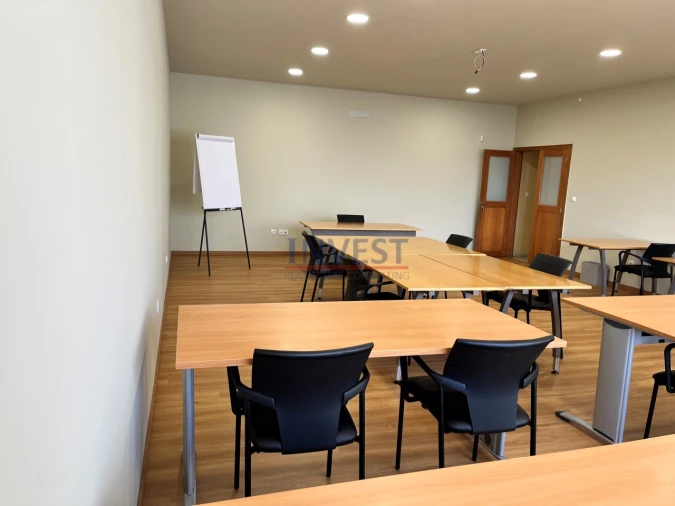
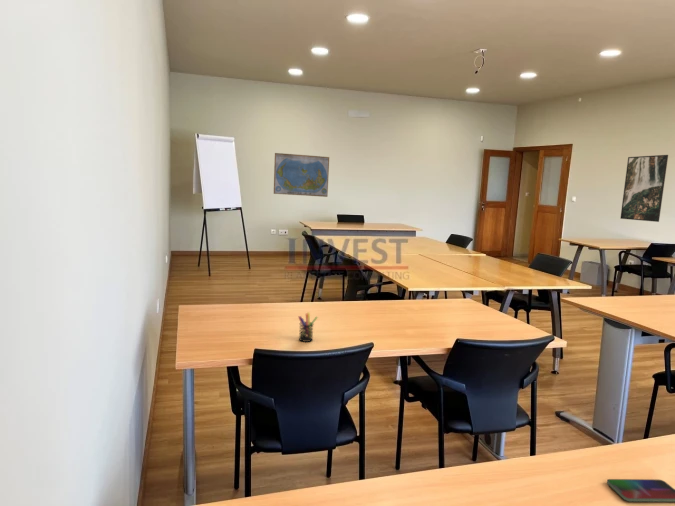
+ pen holder (308, 326)
+ world map (301, 175)
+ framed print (643, 188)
+ smartphone (644, 490)
